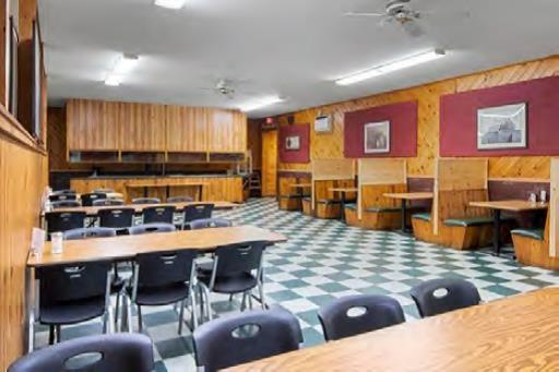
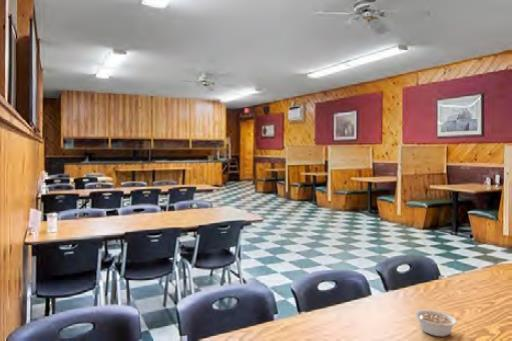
+ legume (436, 323)
